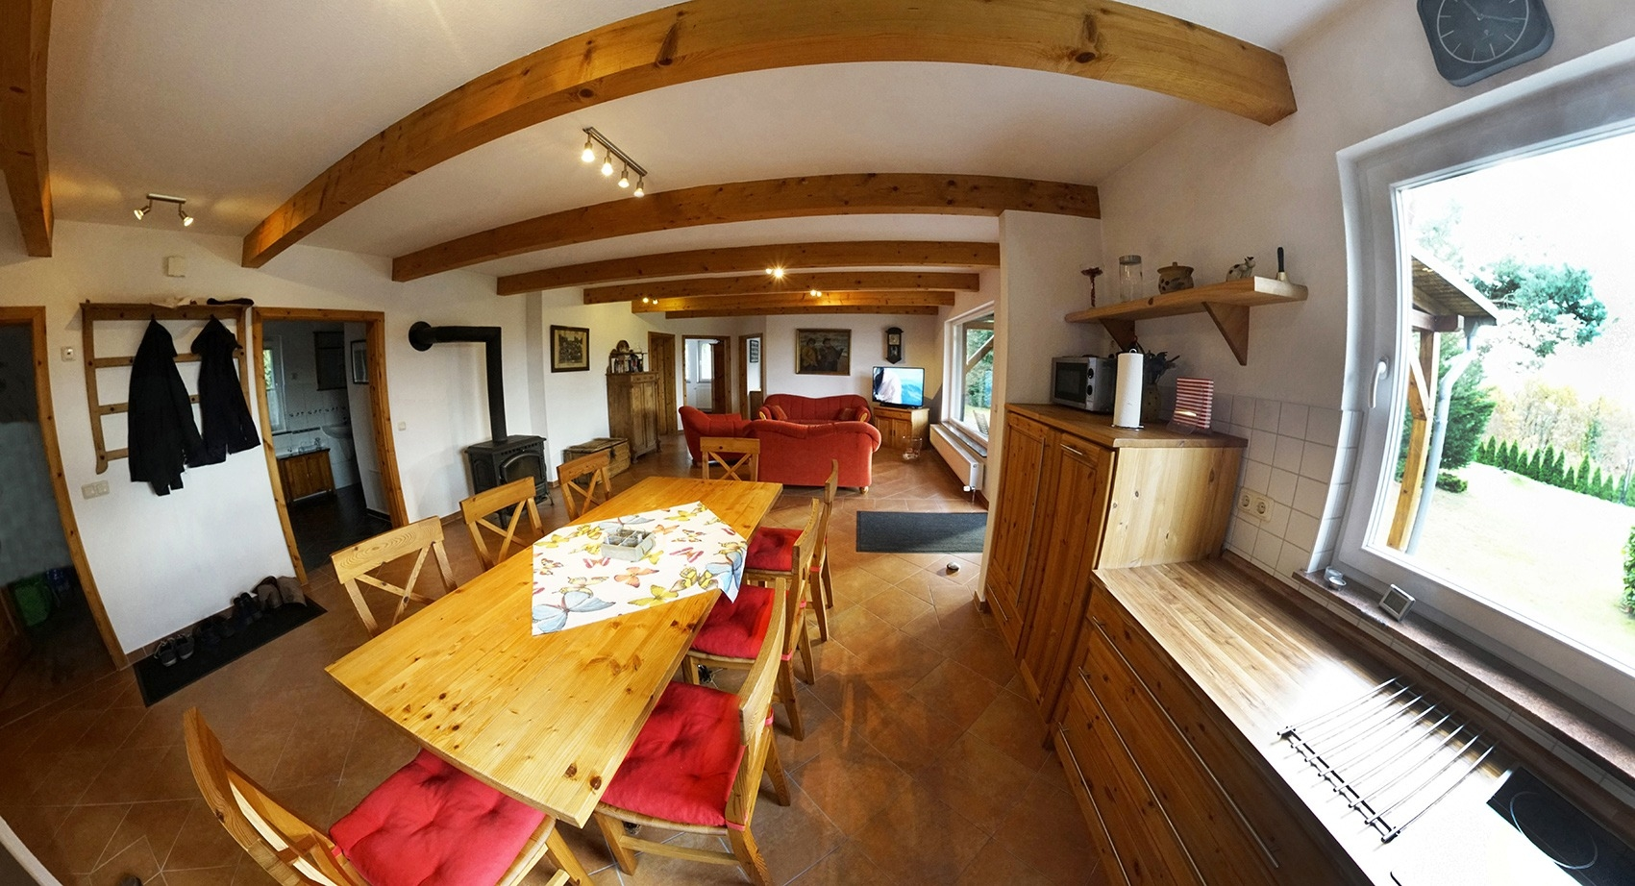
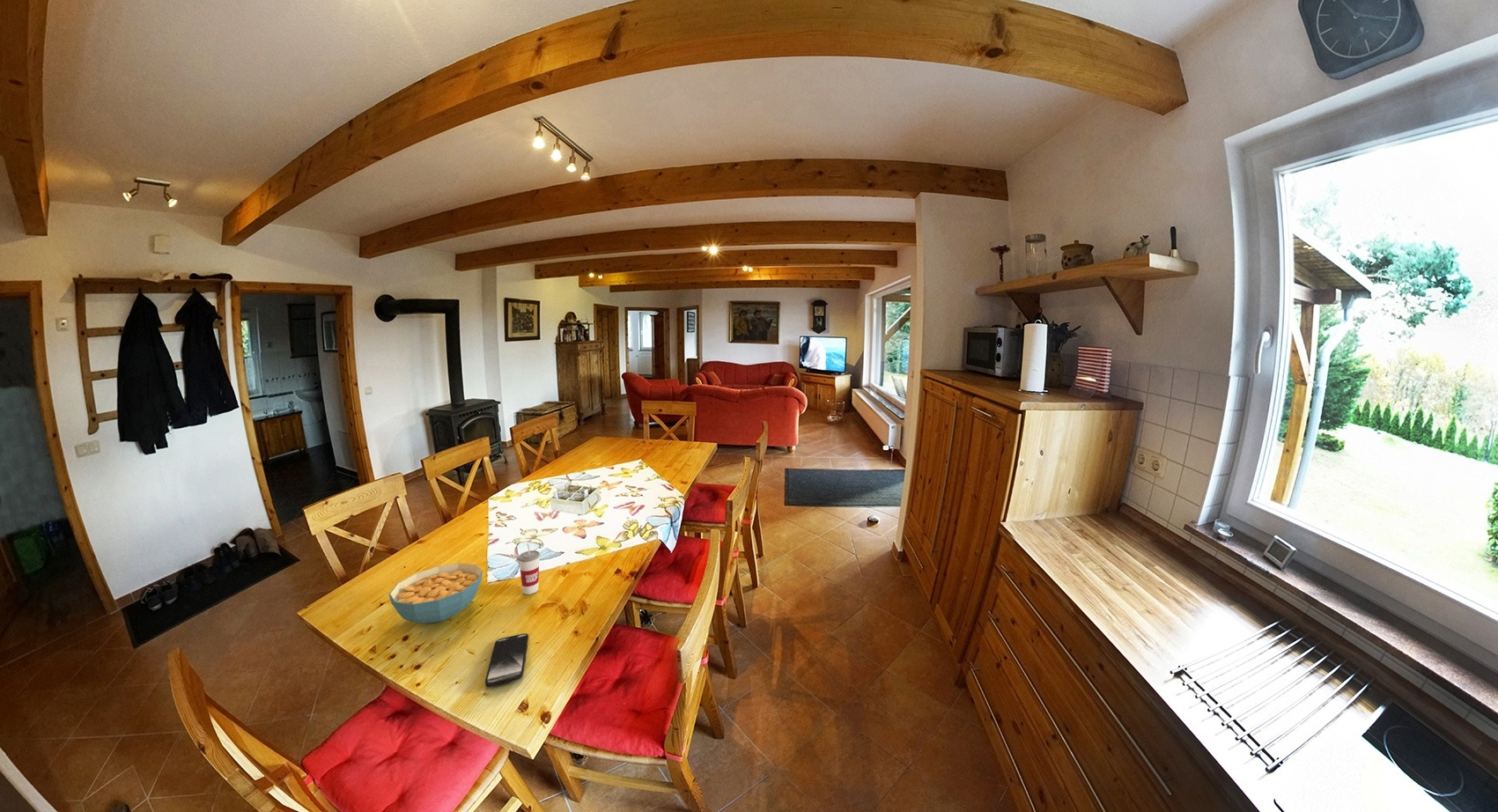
+ cup (529, 566)
+ smartphone (508, 658)
+ cereal bowl (439, 598)
